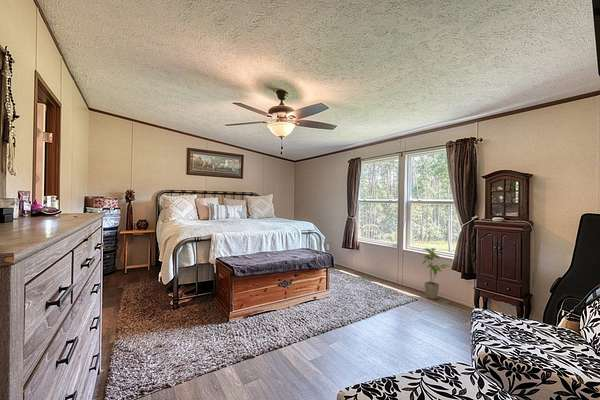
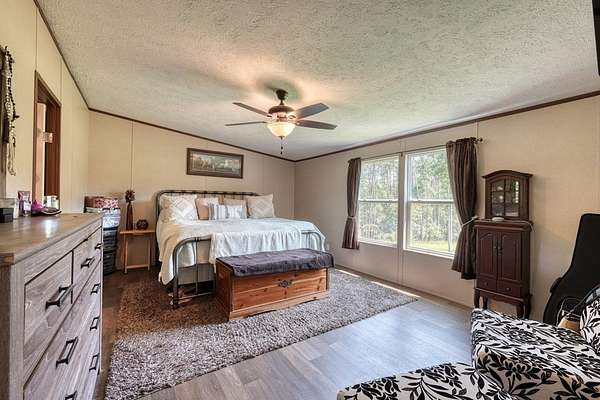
- house plant (434, 273)
